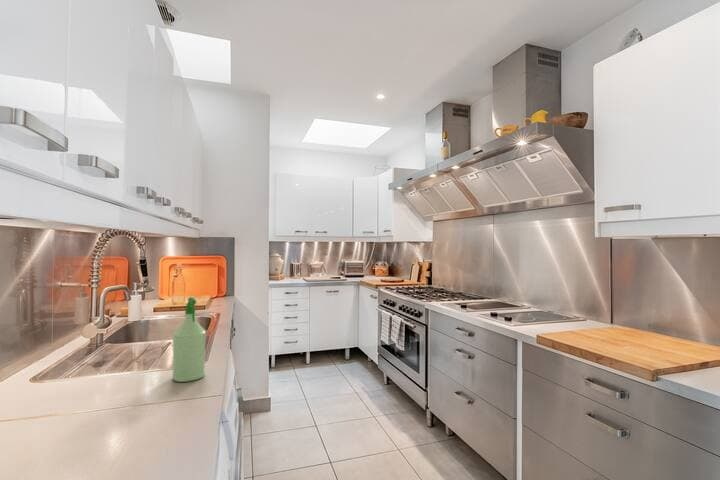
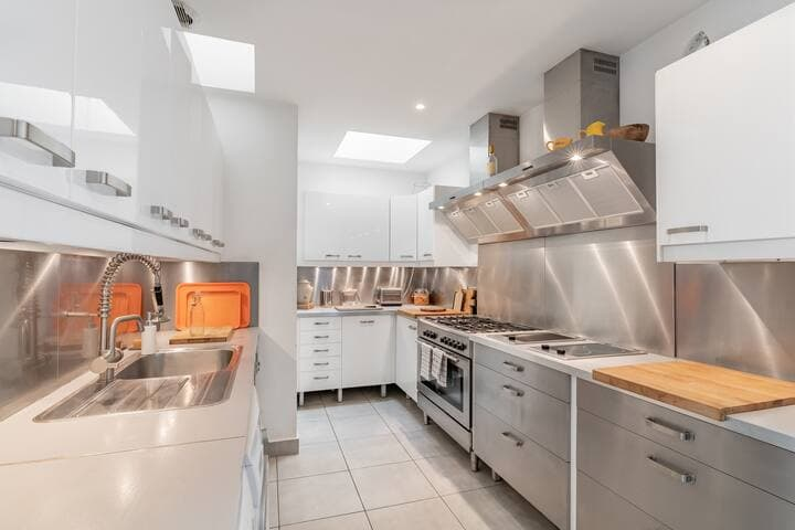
- spray bottle (189, 336)
